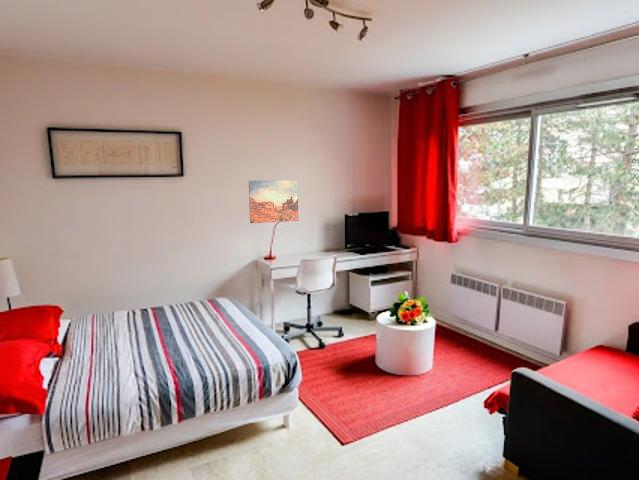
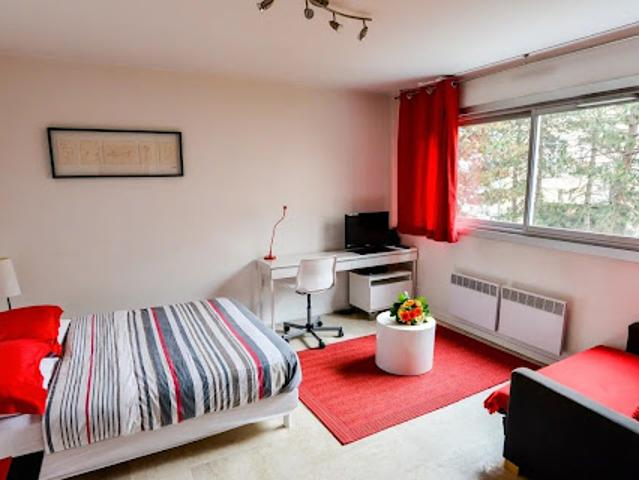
- wall art (274, 201)
